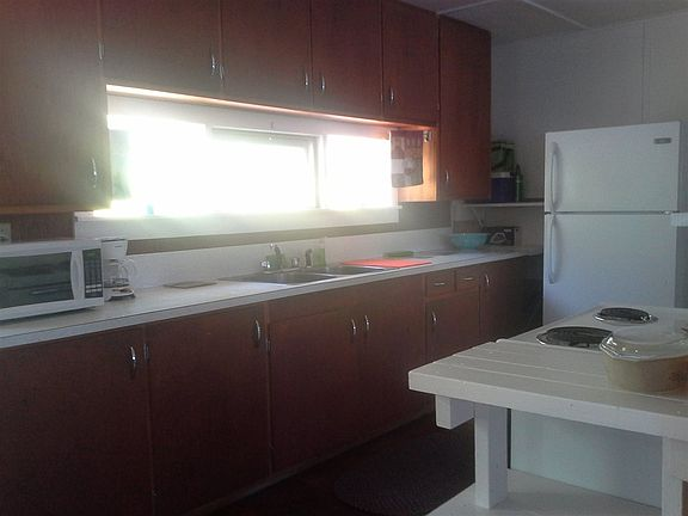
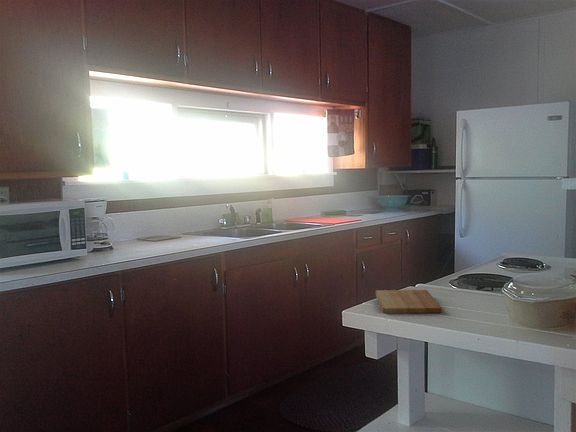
+ cutting board (406, 300)
